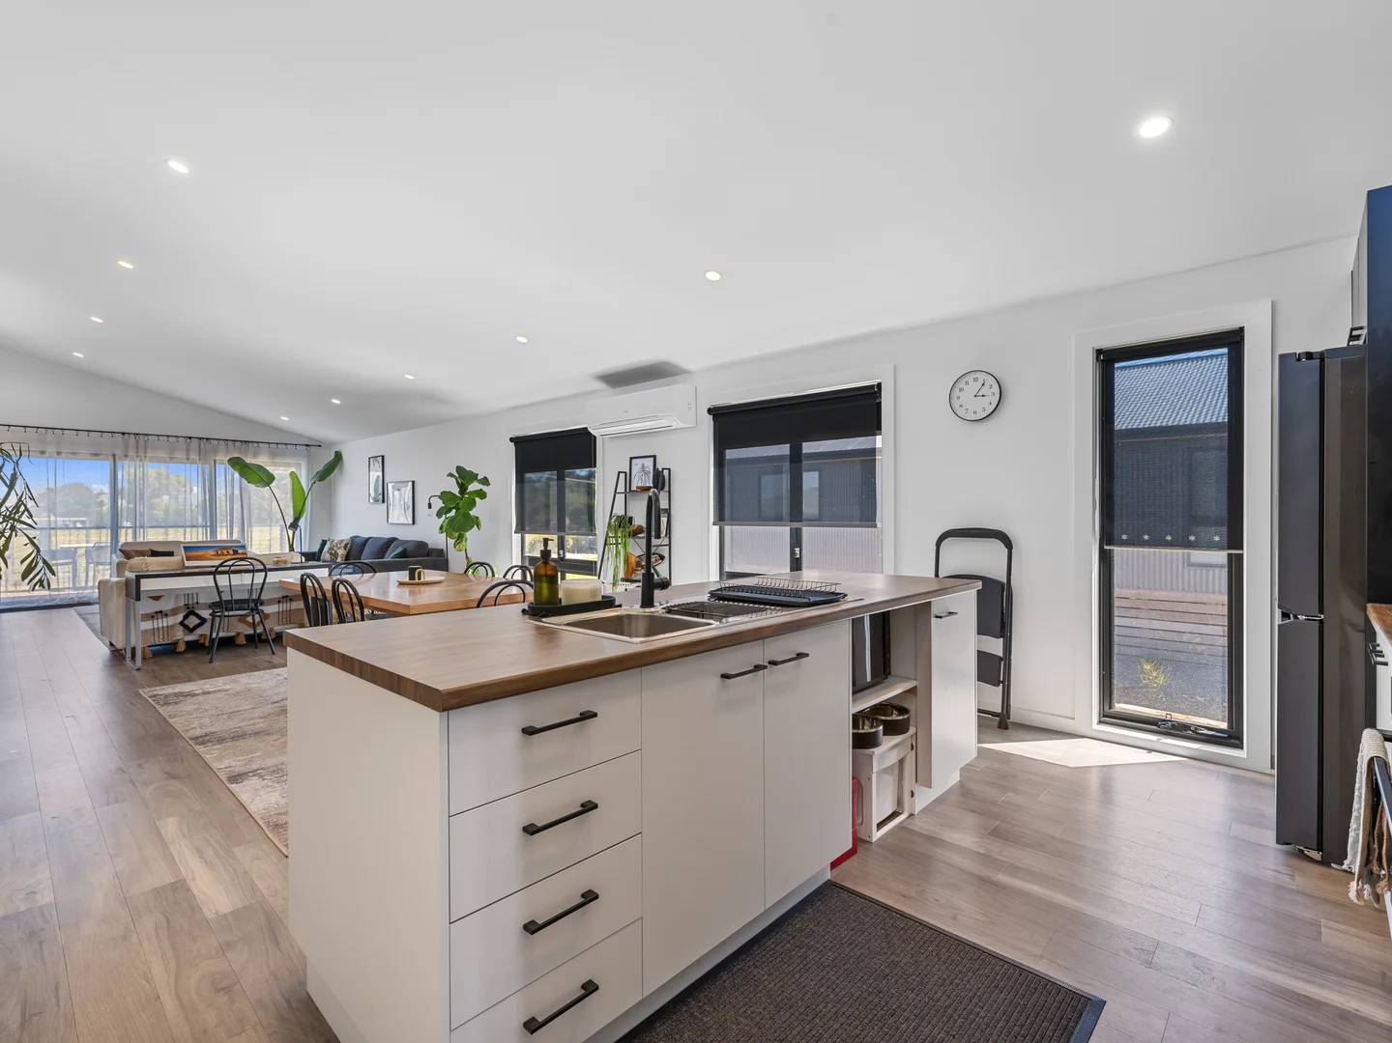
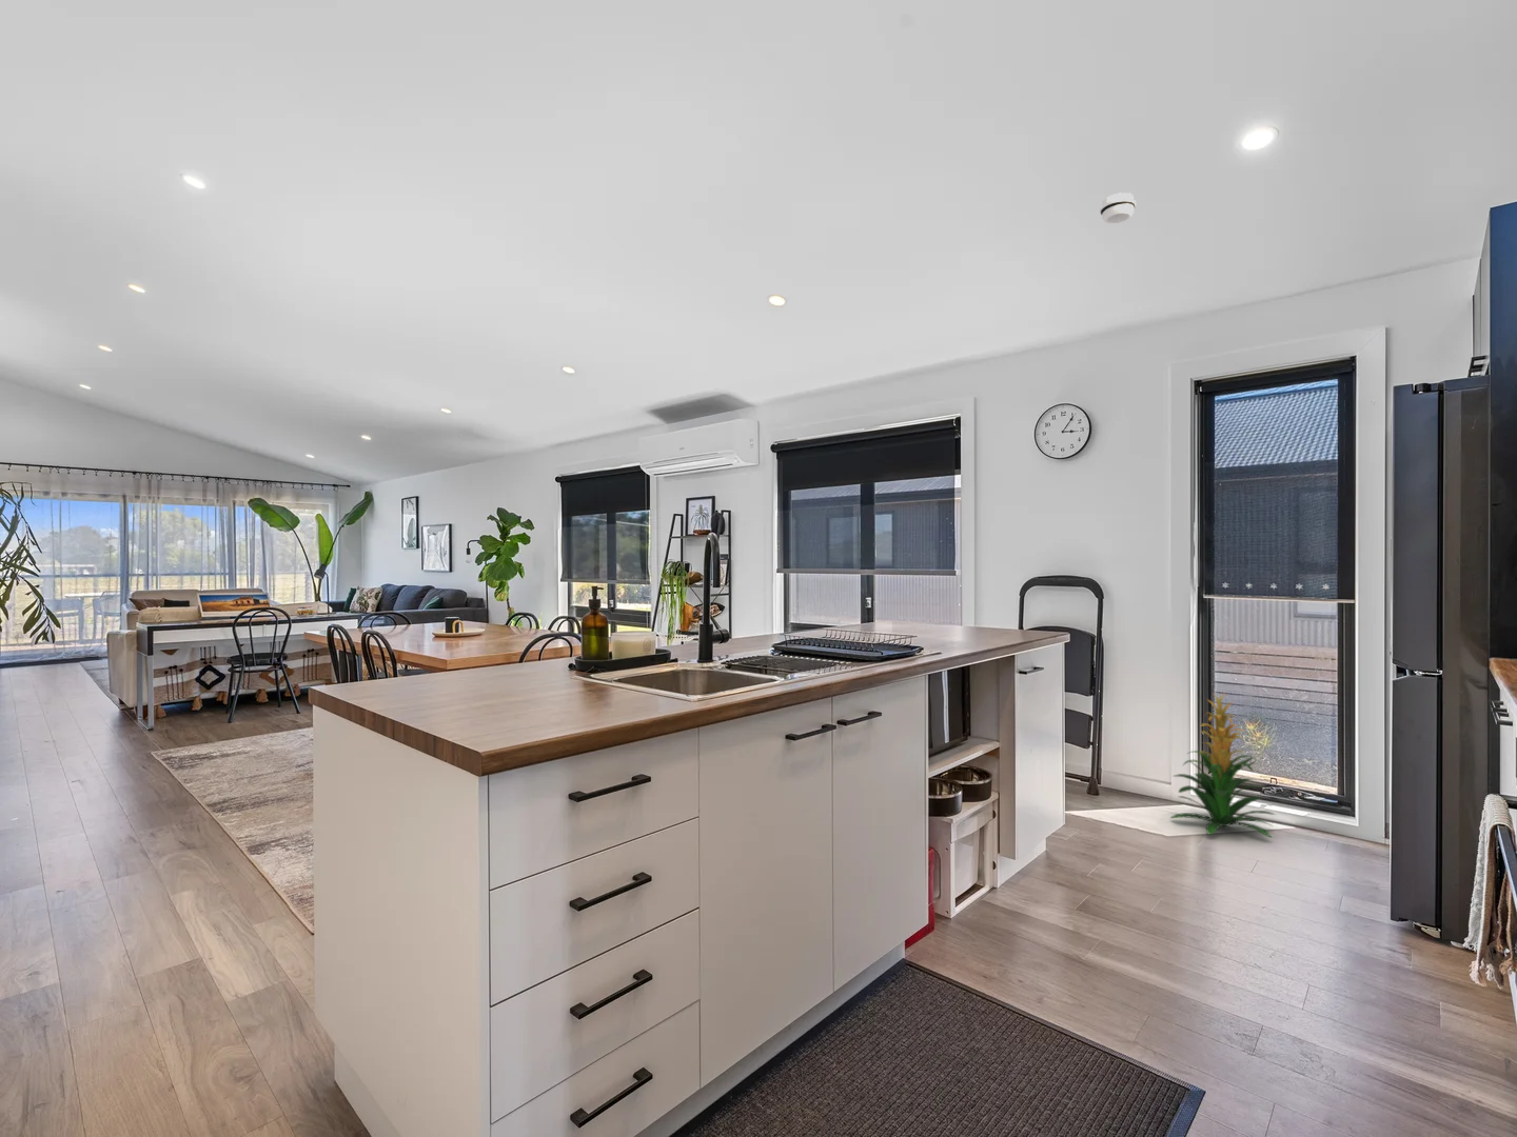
+ indoor plant (1221, 760)
+ smoke detector (1118, 209)
